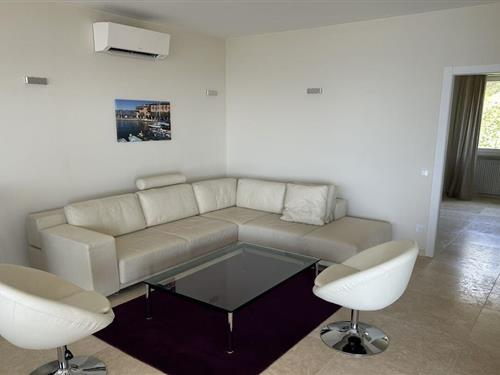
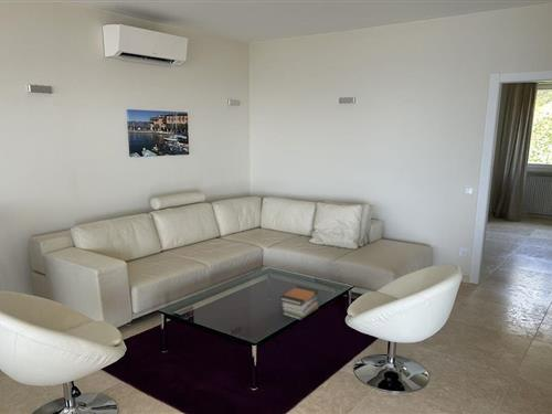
+ book stack (299, 302)
